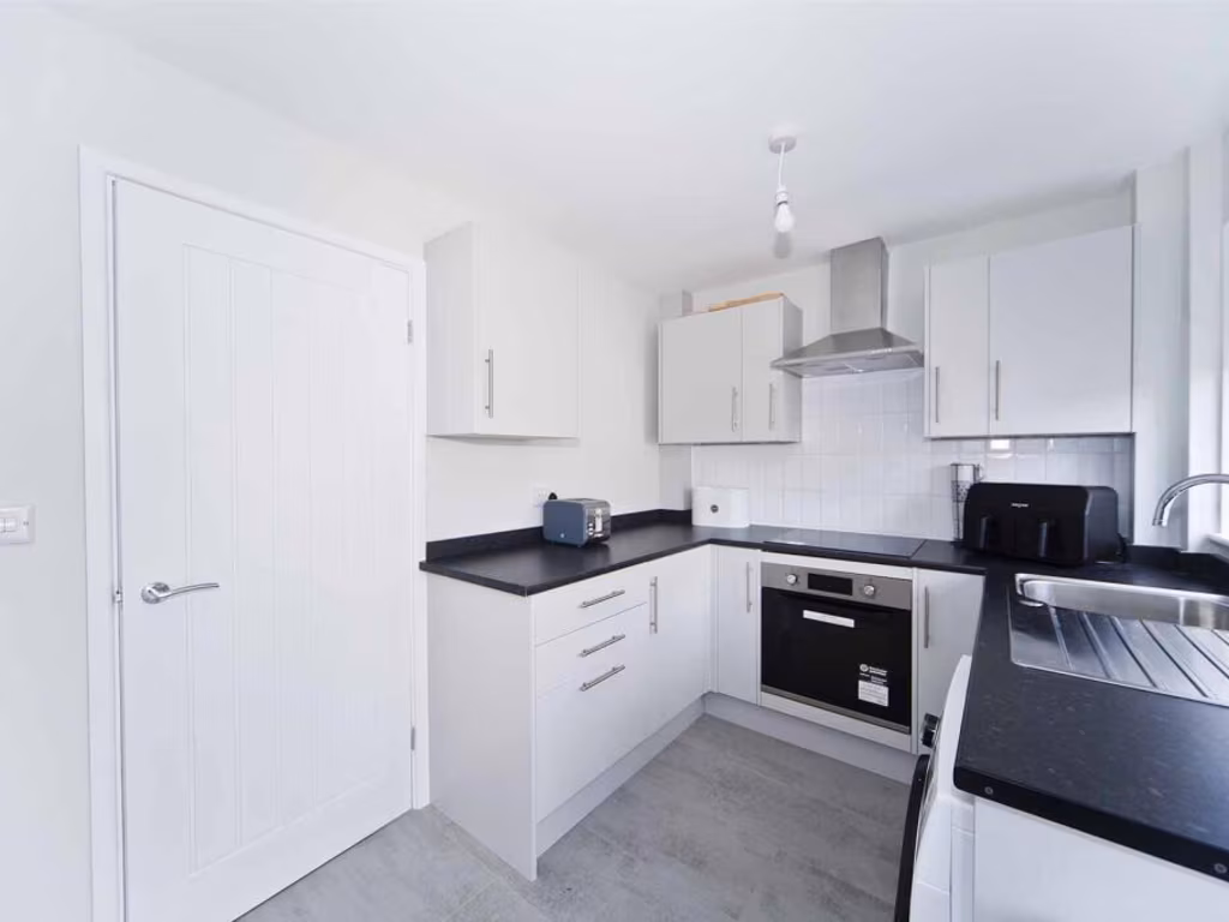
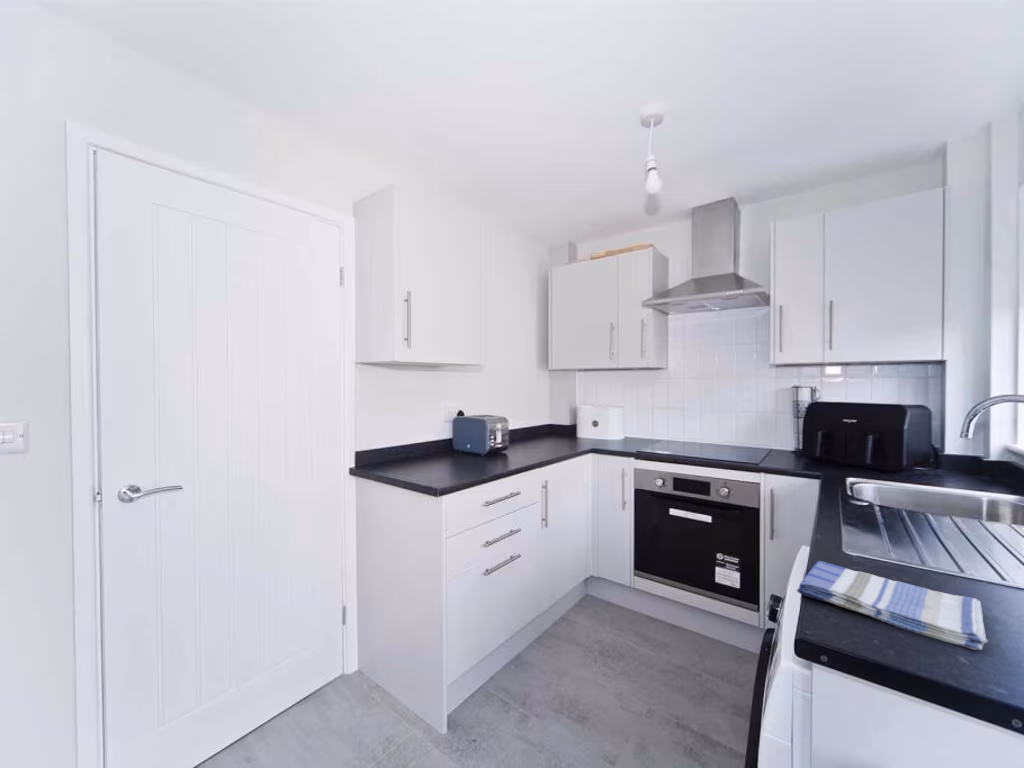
+ dish towel (886, 595)
